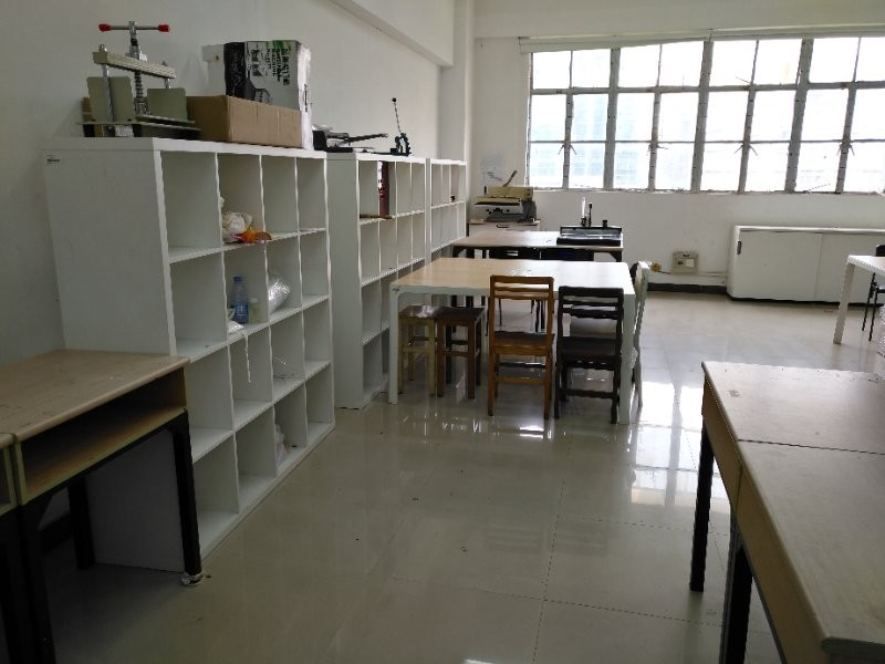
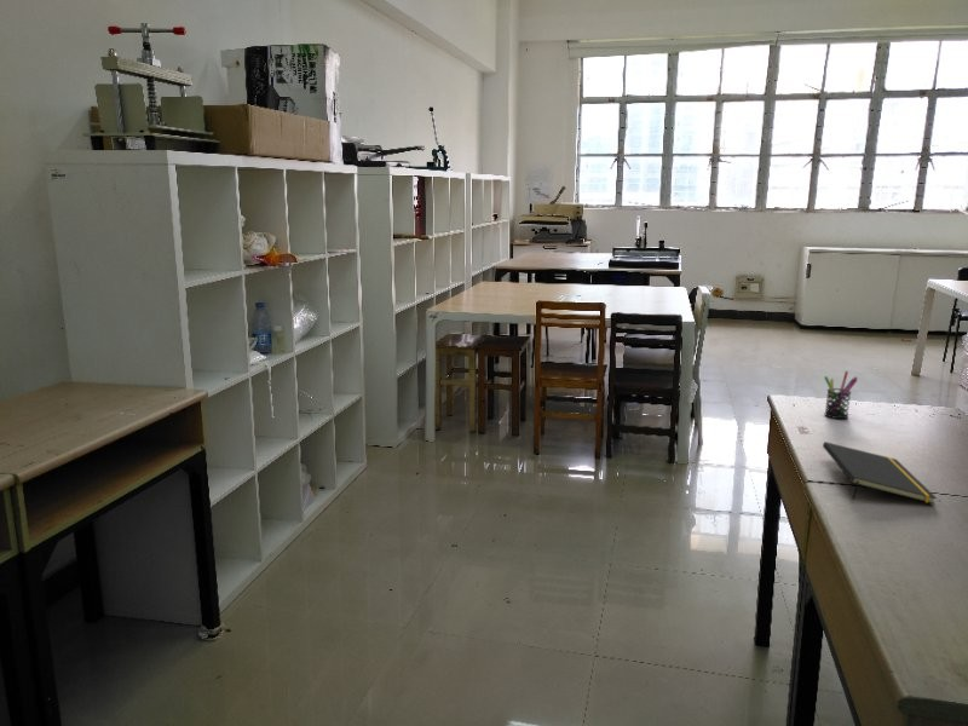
+ notepad (875, 469)
+ pen holder (836, 393)
